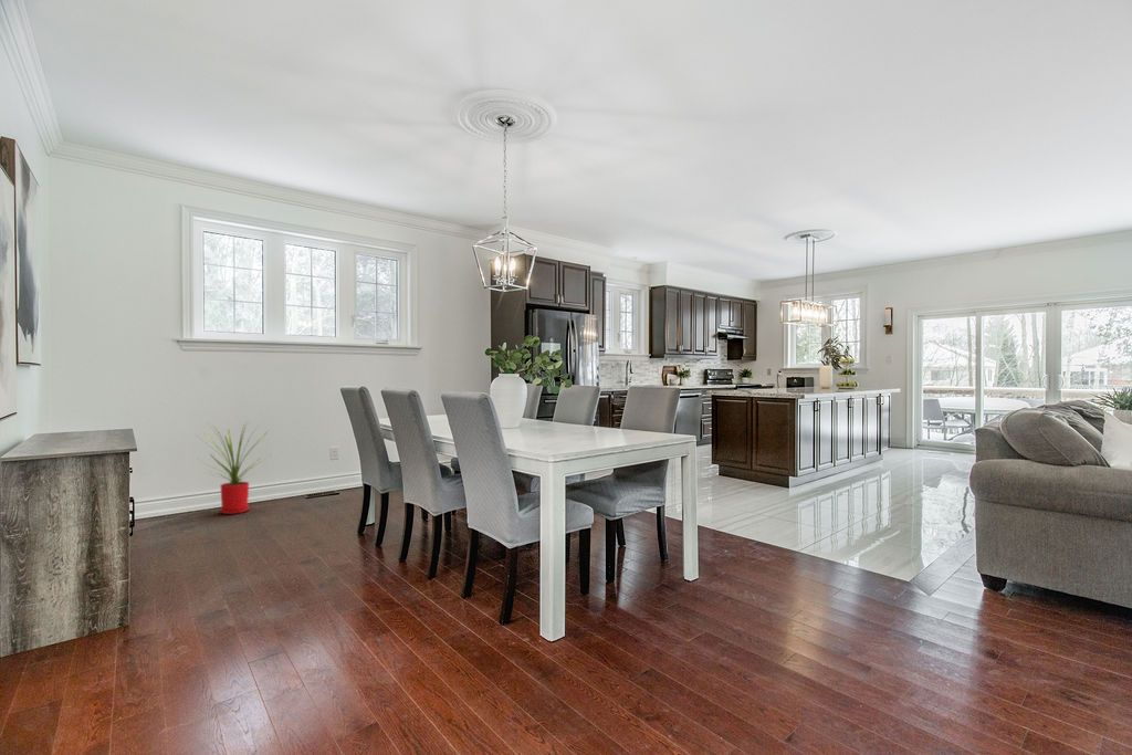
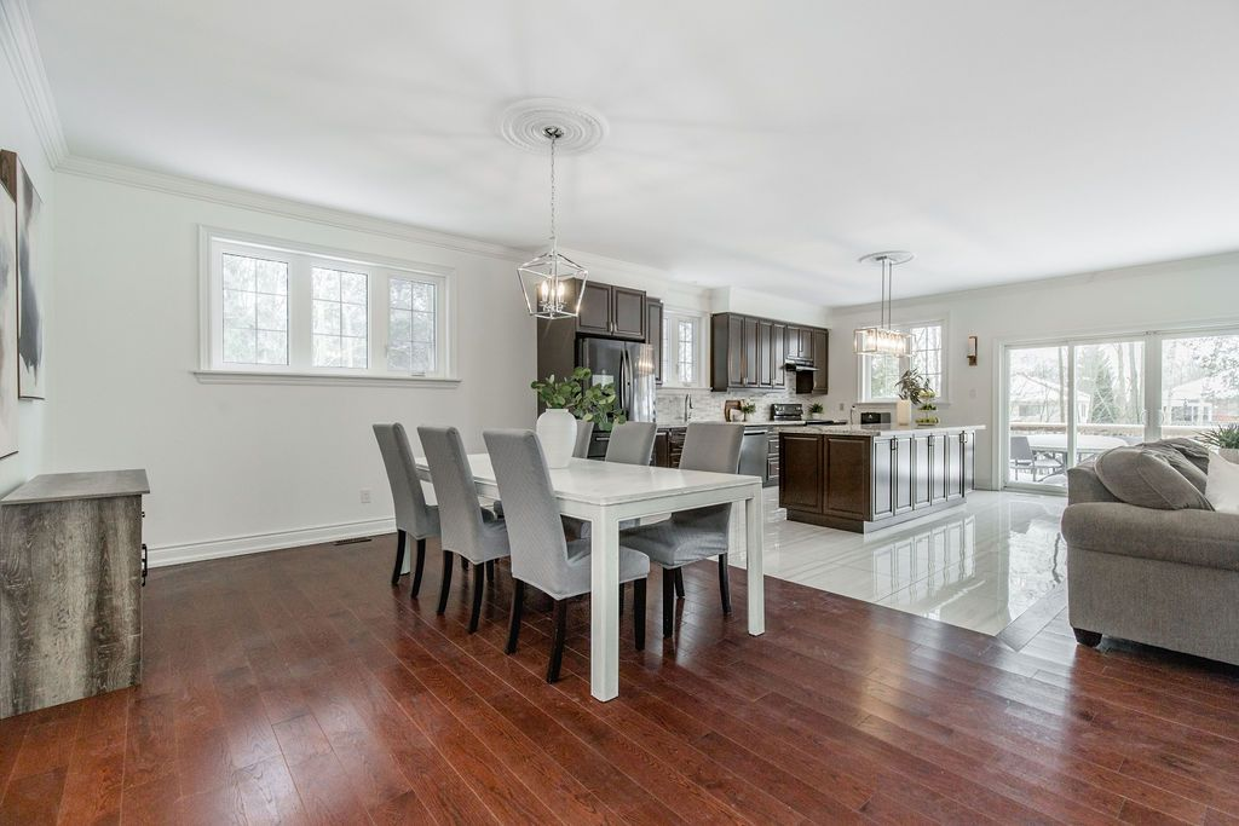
- house plant (234, 466)
